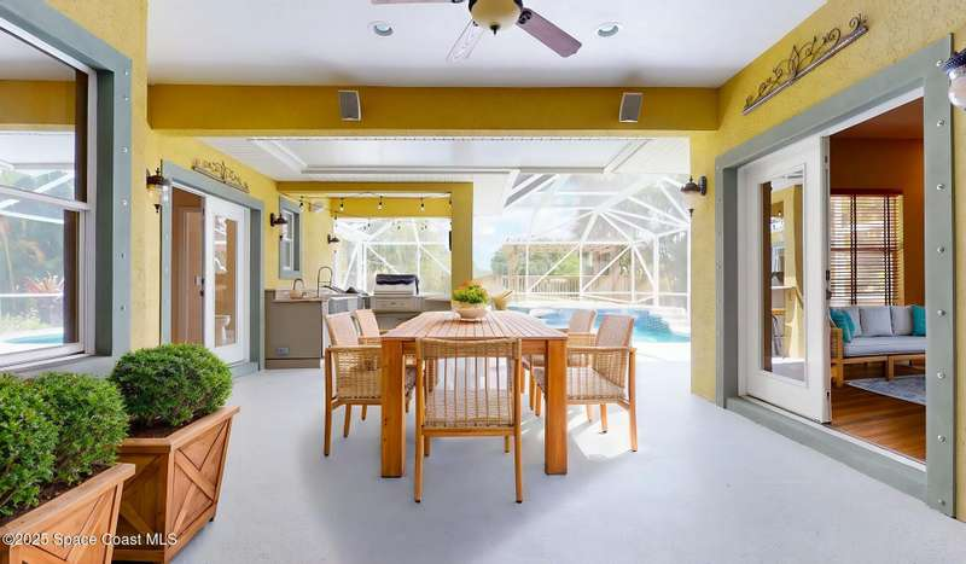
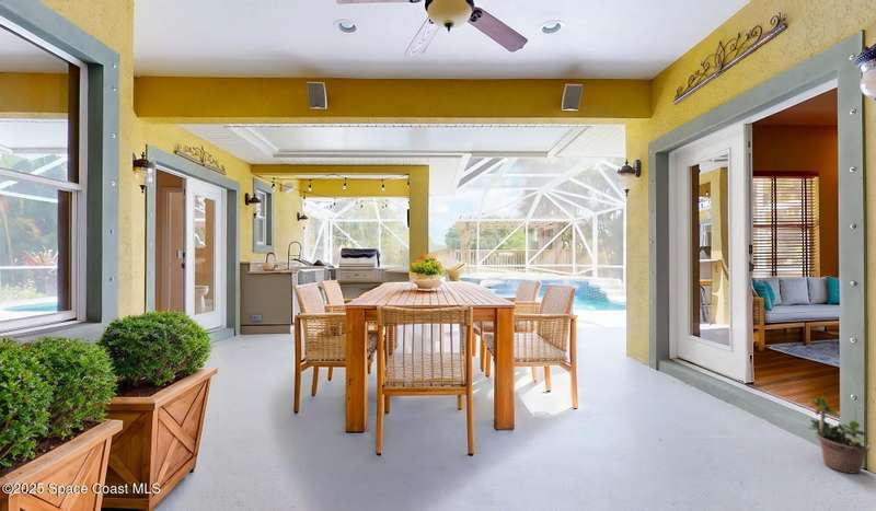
+ potted plant (841, 430)
